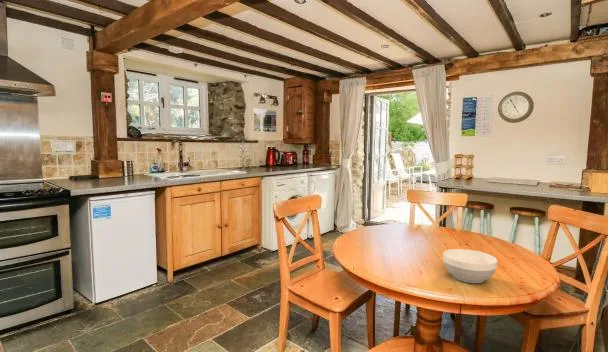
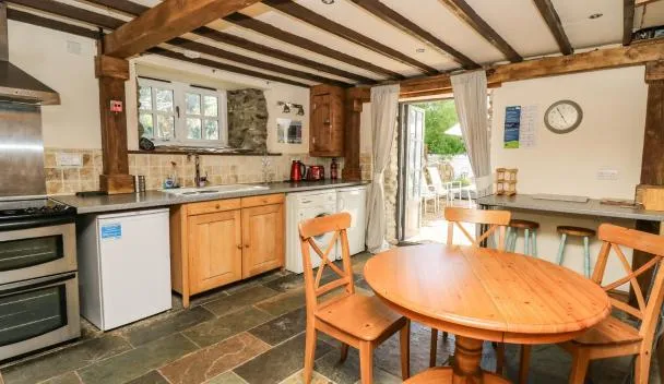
- bowl (468, 266)
